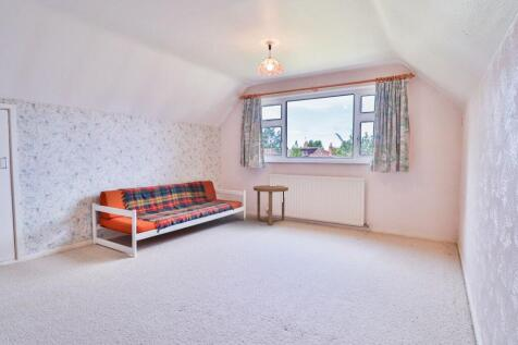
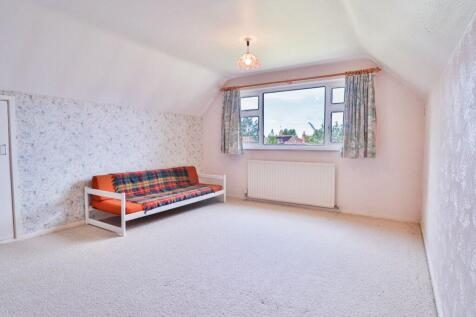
- side table (270, 204)
